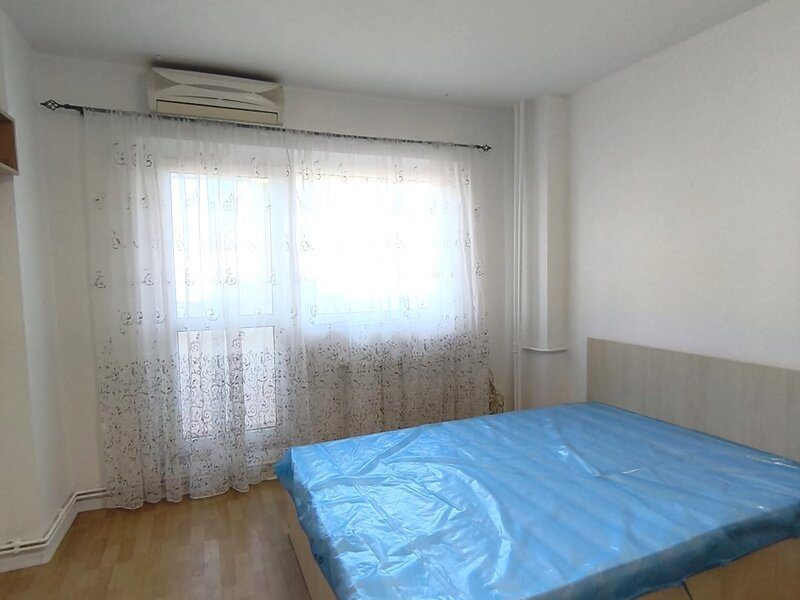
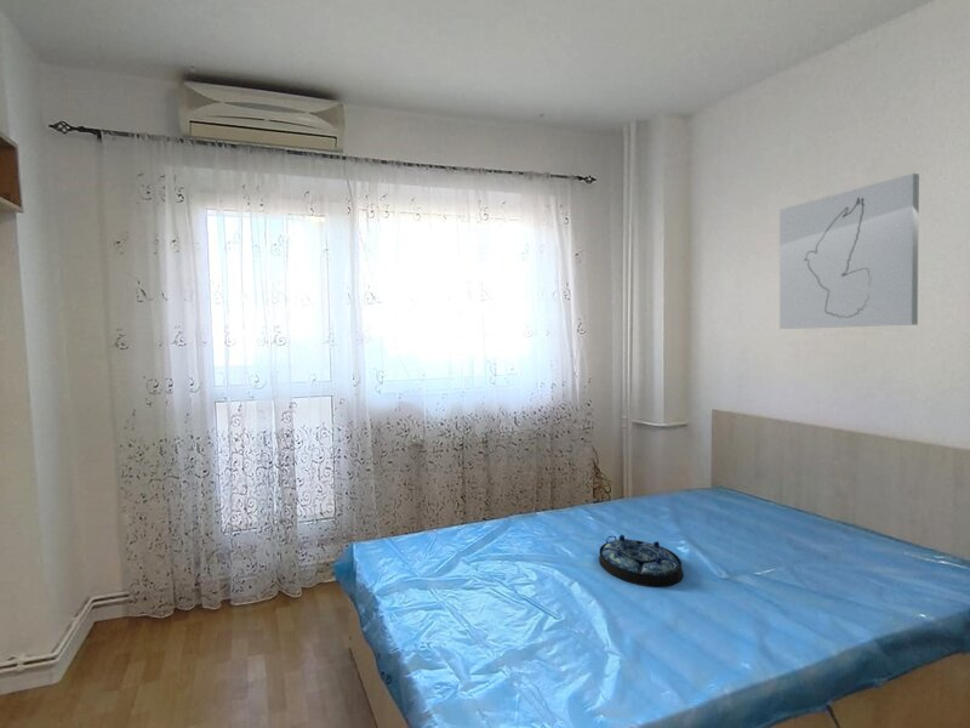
+ serving tray (639, 554)
+ wall art (840, 261)
